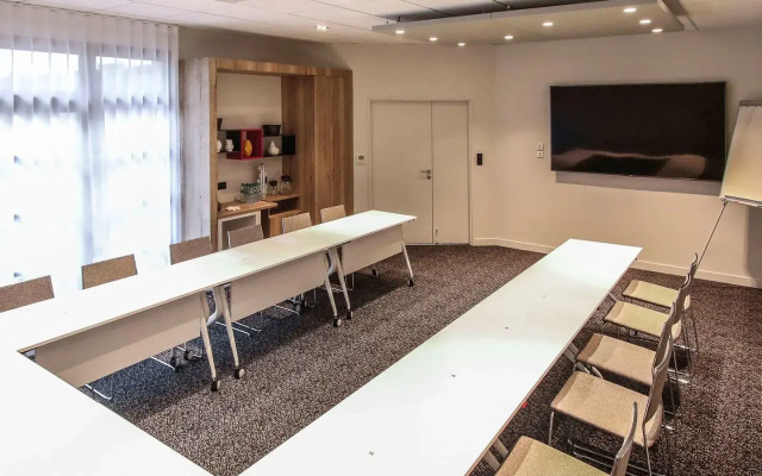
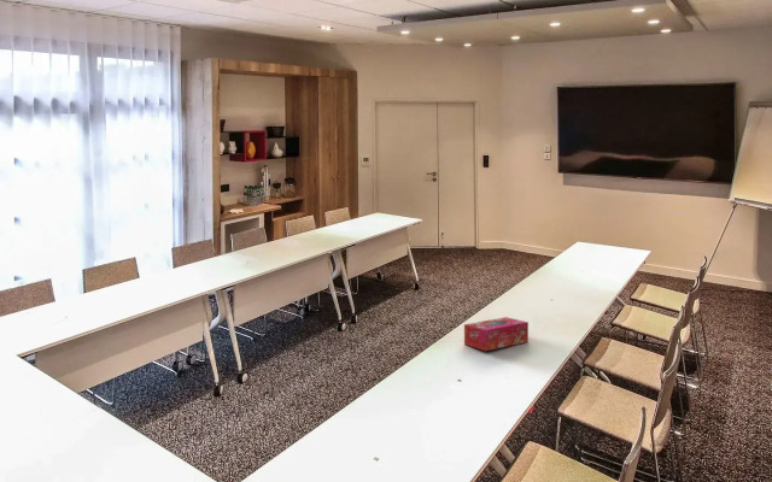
+ tissue box (496, 333)
